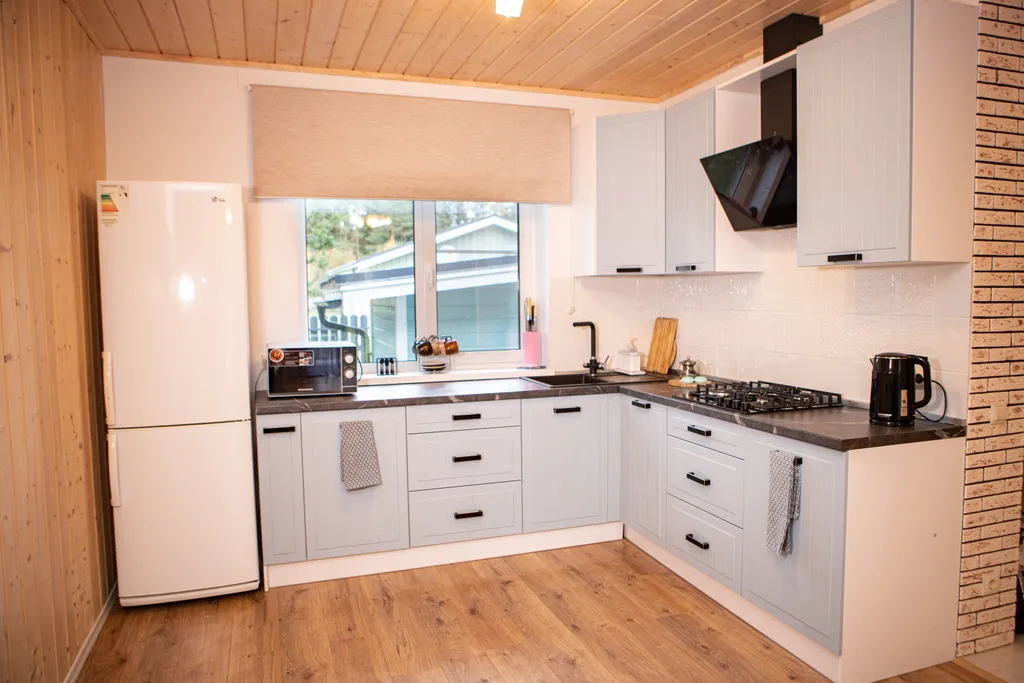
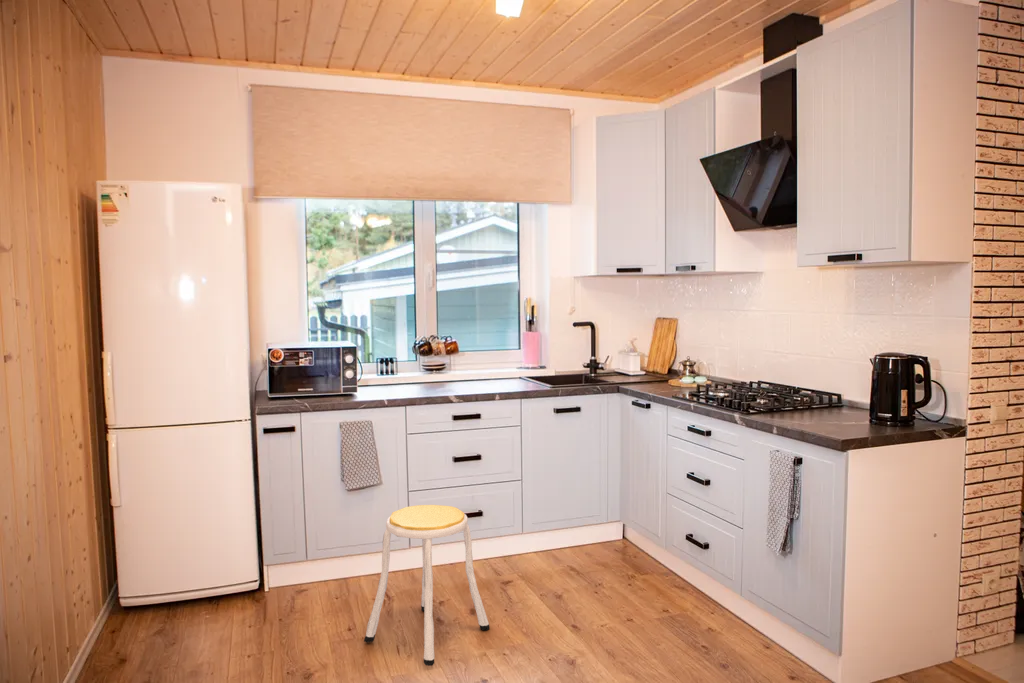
+ stool (432, 578)
